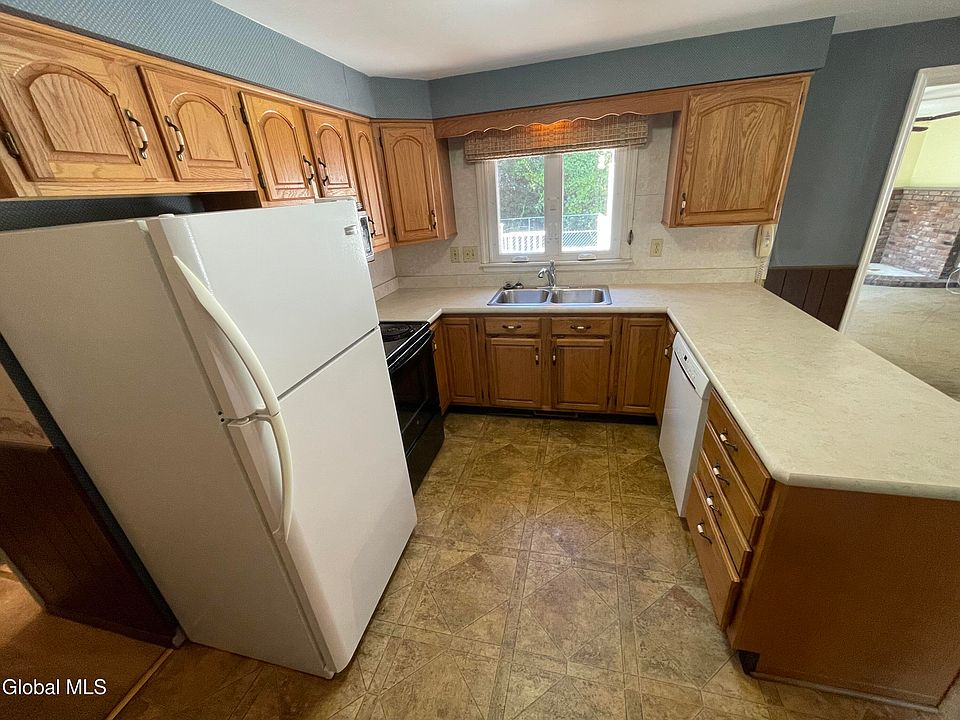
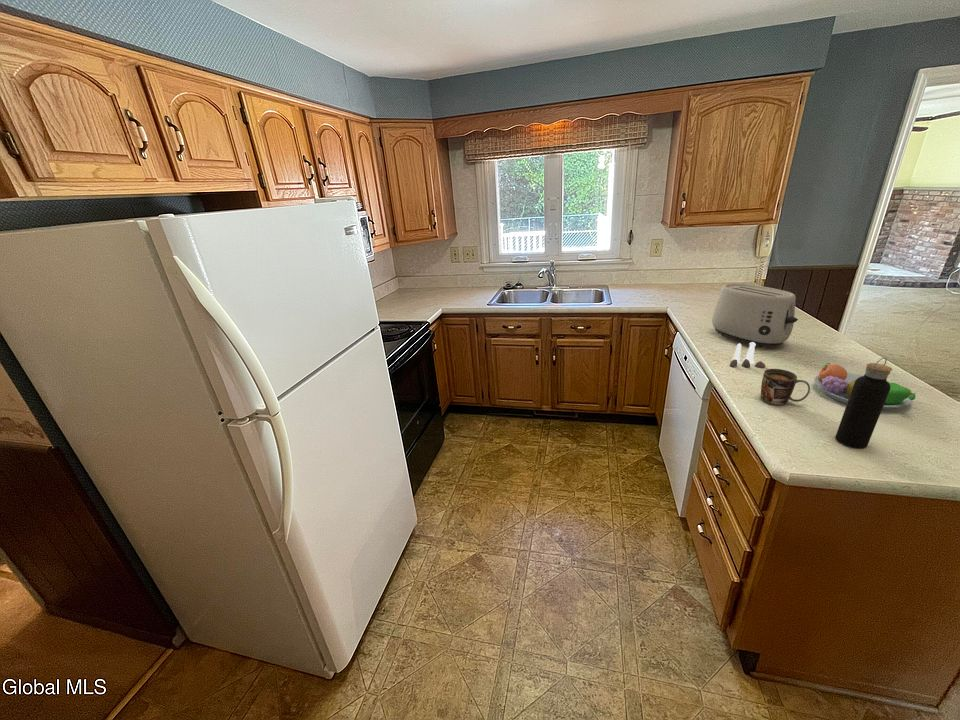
+ mug (784, 388)
+ toaster (751, 315)
+ water bottle (865, 401)
+ fruit bowl (863, 375)
+ salt and pepper shaker set (747, 354)
